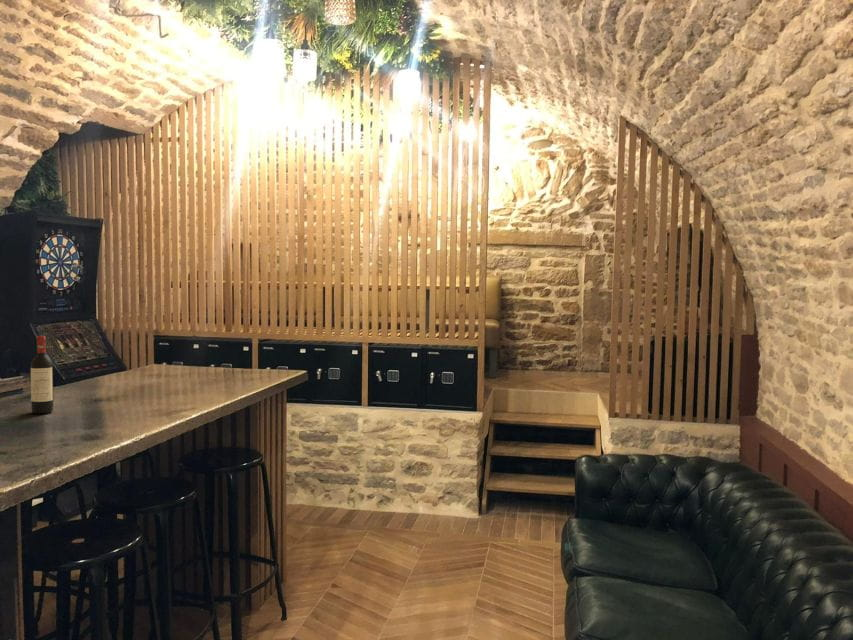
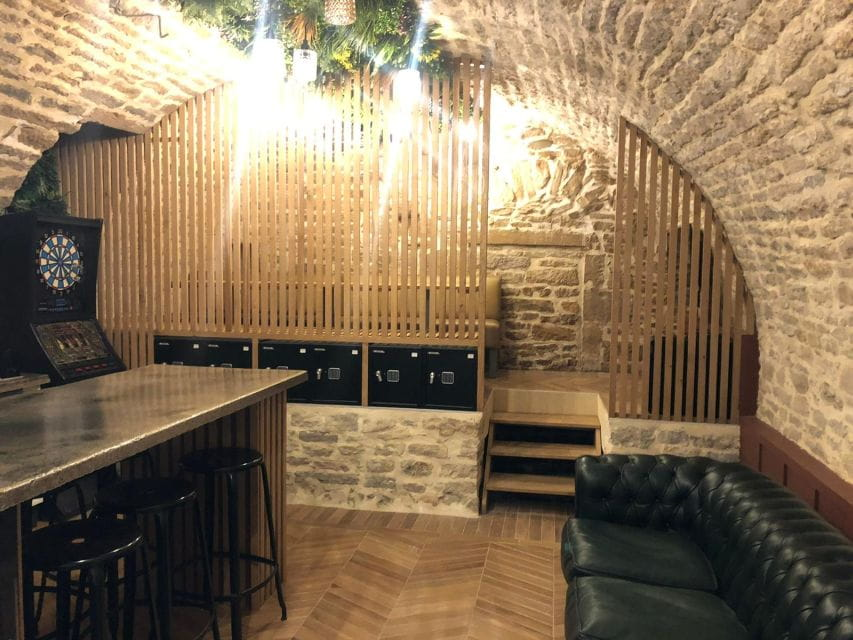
- wine bottle (41, 374)
